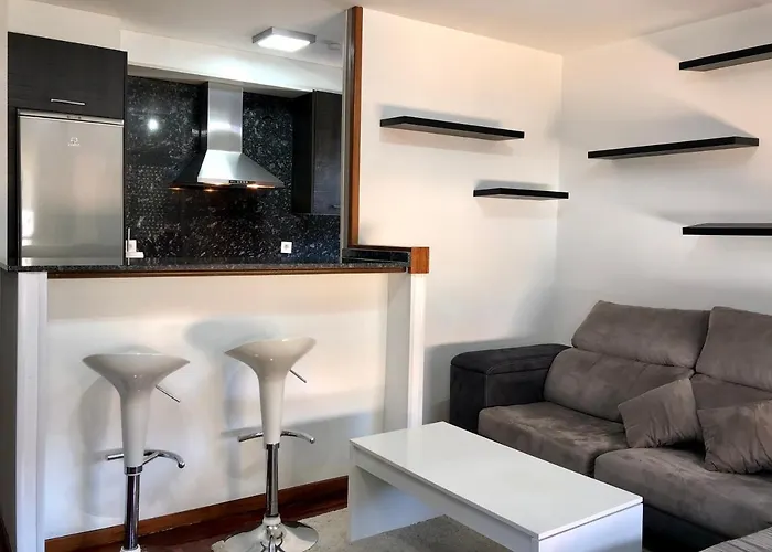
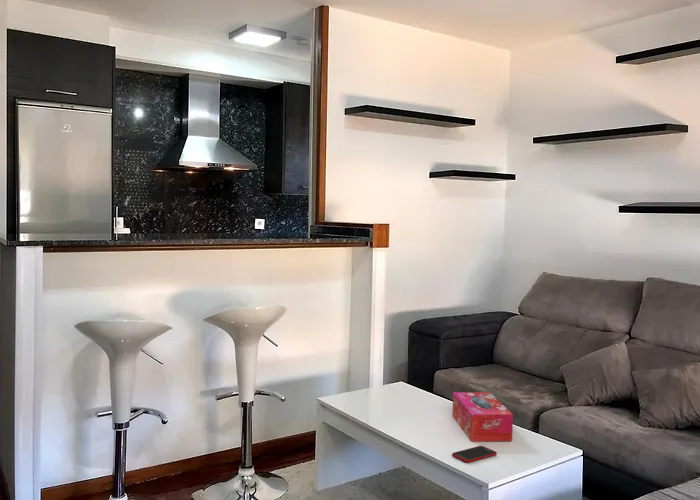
+ cell phone (474, 454)
+ tissue box (480, 415)
